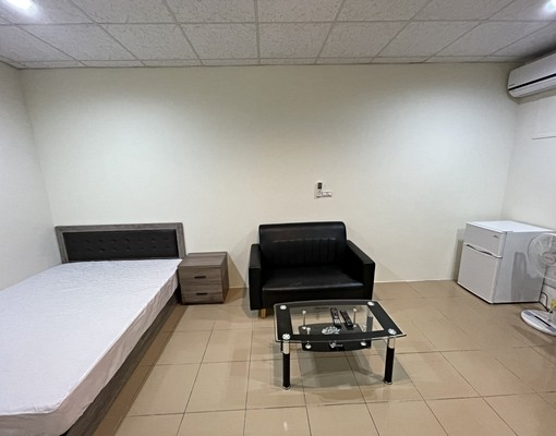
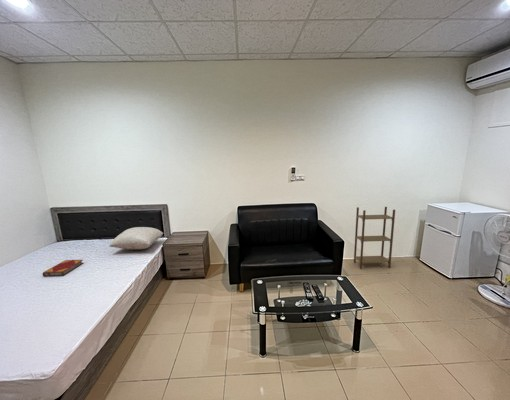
+ shelving unit (373, 237)
+ hardback book (64, 267)
+ pillow (138, 237)
